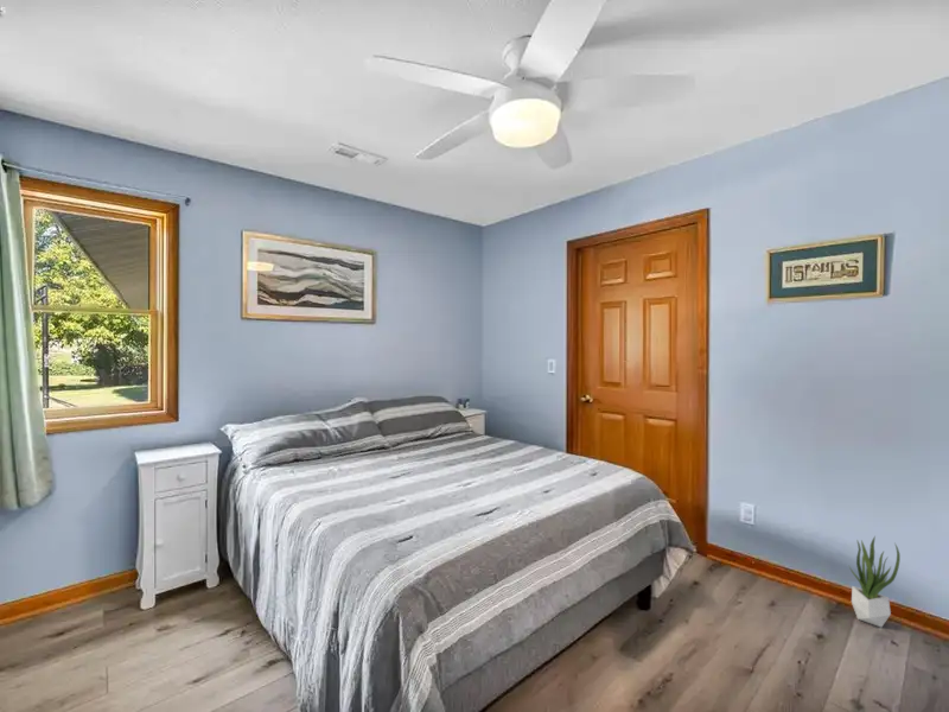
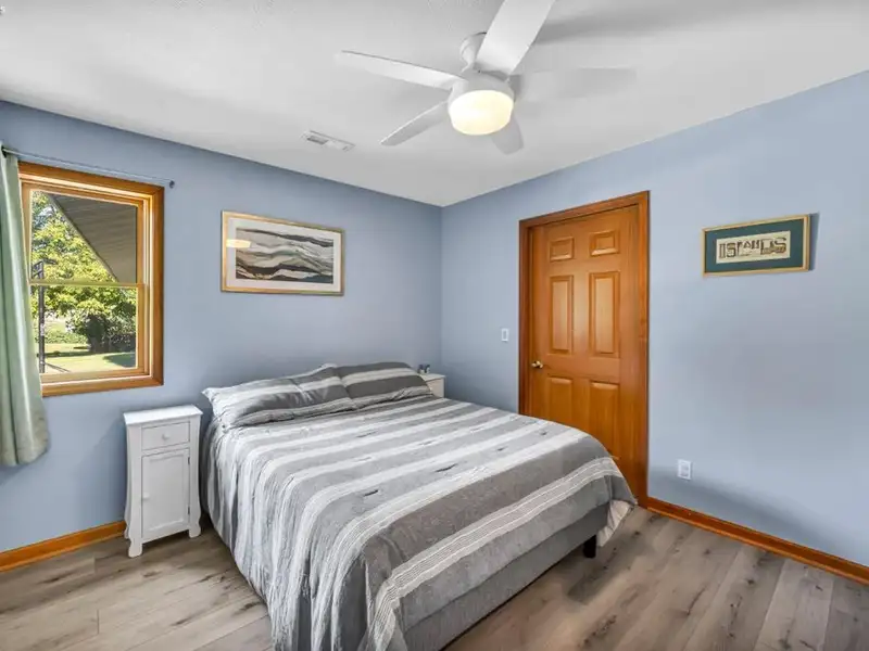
- potted plant (874, 580)
